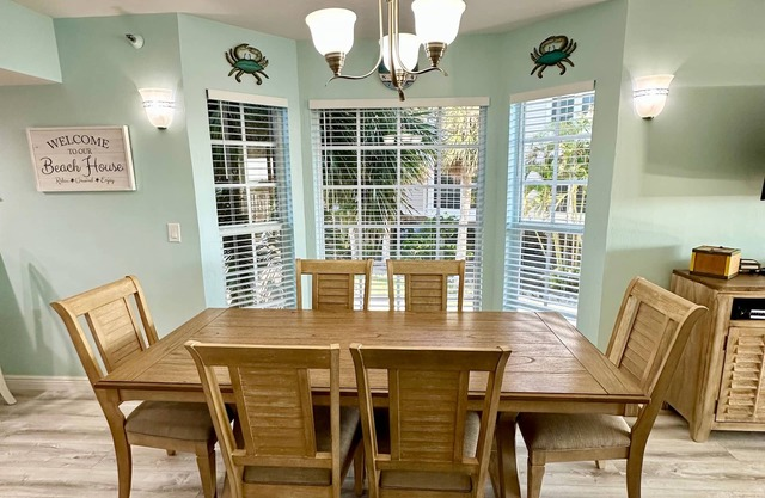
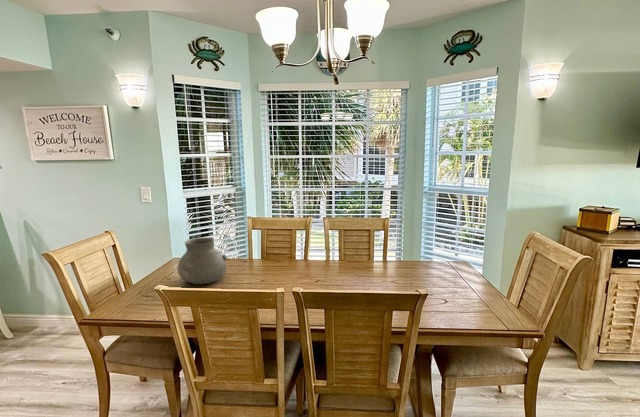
+ vase (202, 260)
